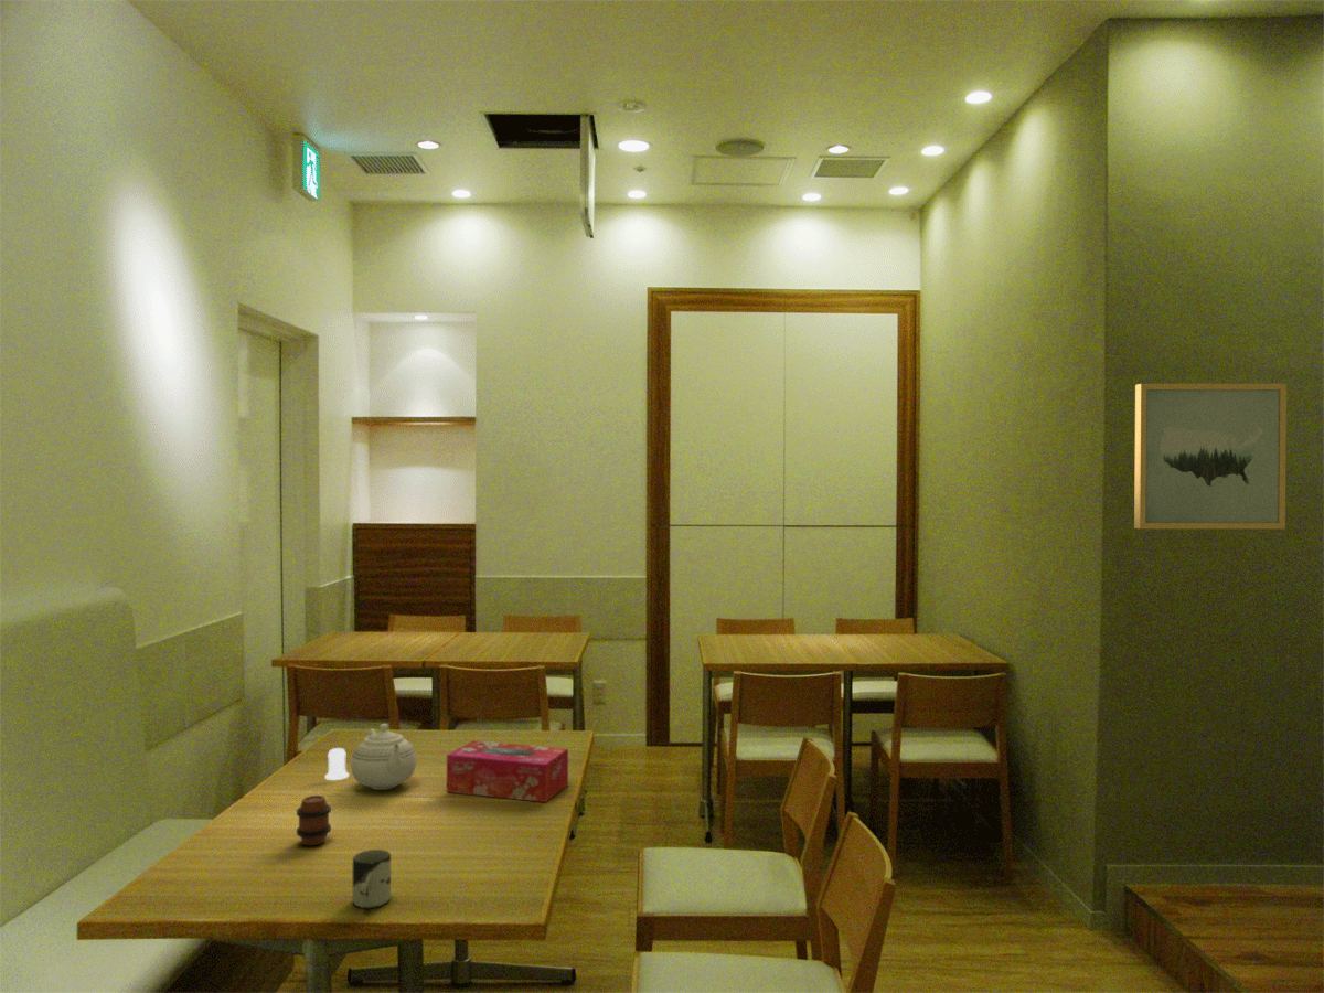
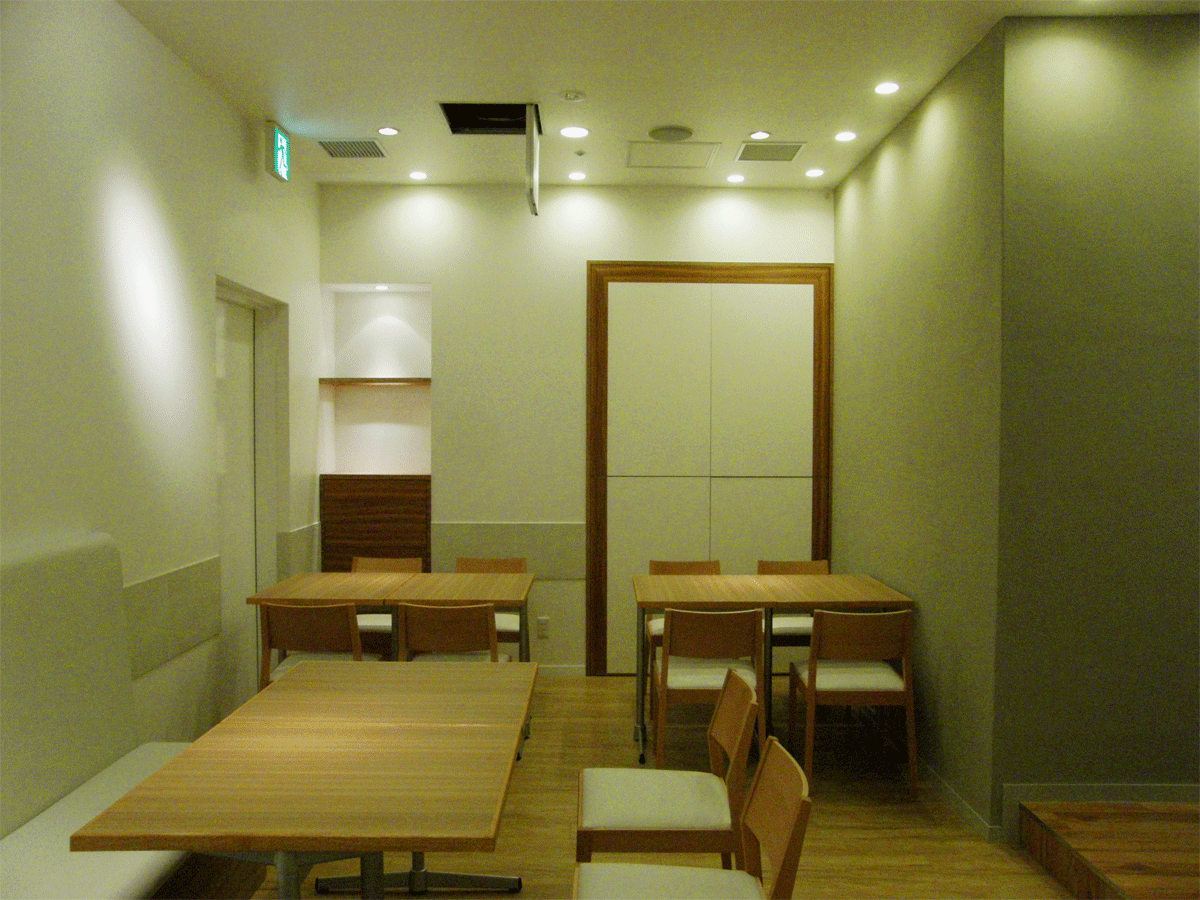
- teapot (383, 754)
- wall art (1209, 456)
- salt shaker (337, 762)
- cup (370, 882)
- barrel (313, 820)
- tissue box (508, 769)
